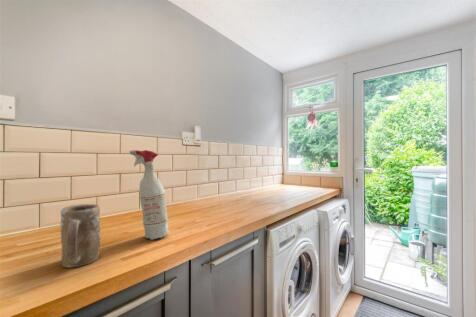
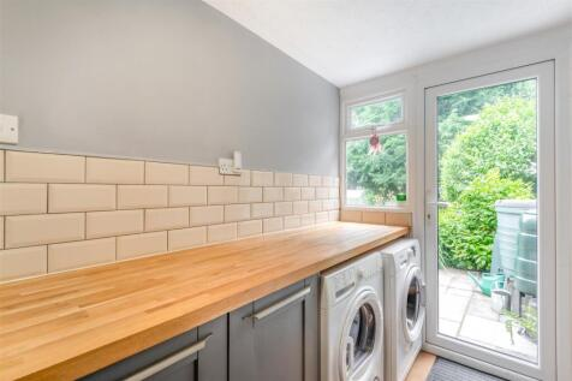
- spray bottle (151, 193)
- mug (82, 235)
